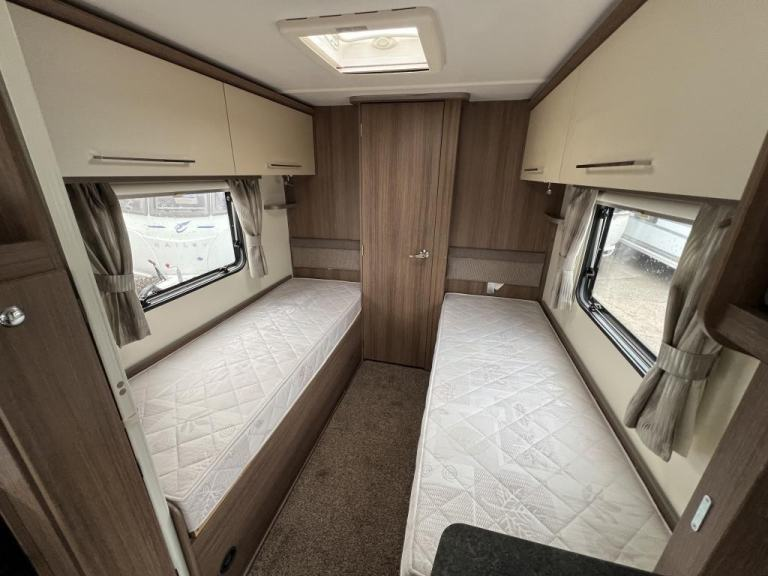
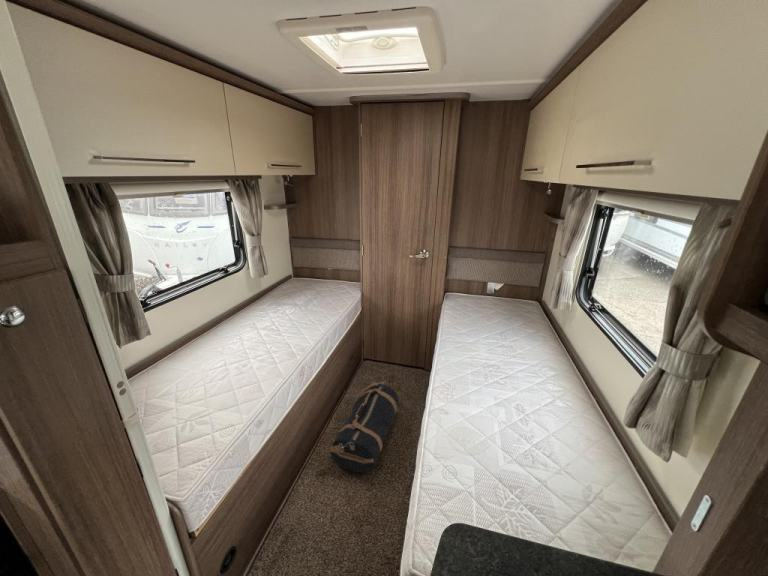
+ duffel bag (365, 420)
